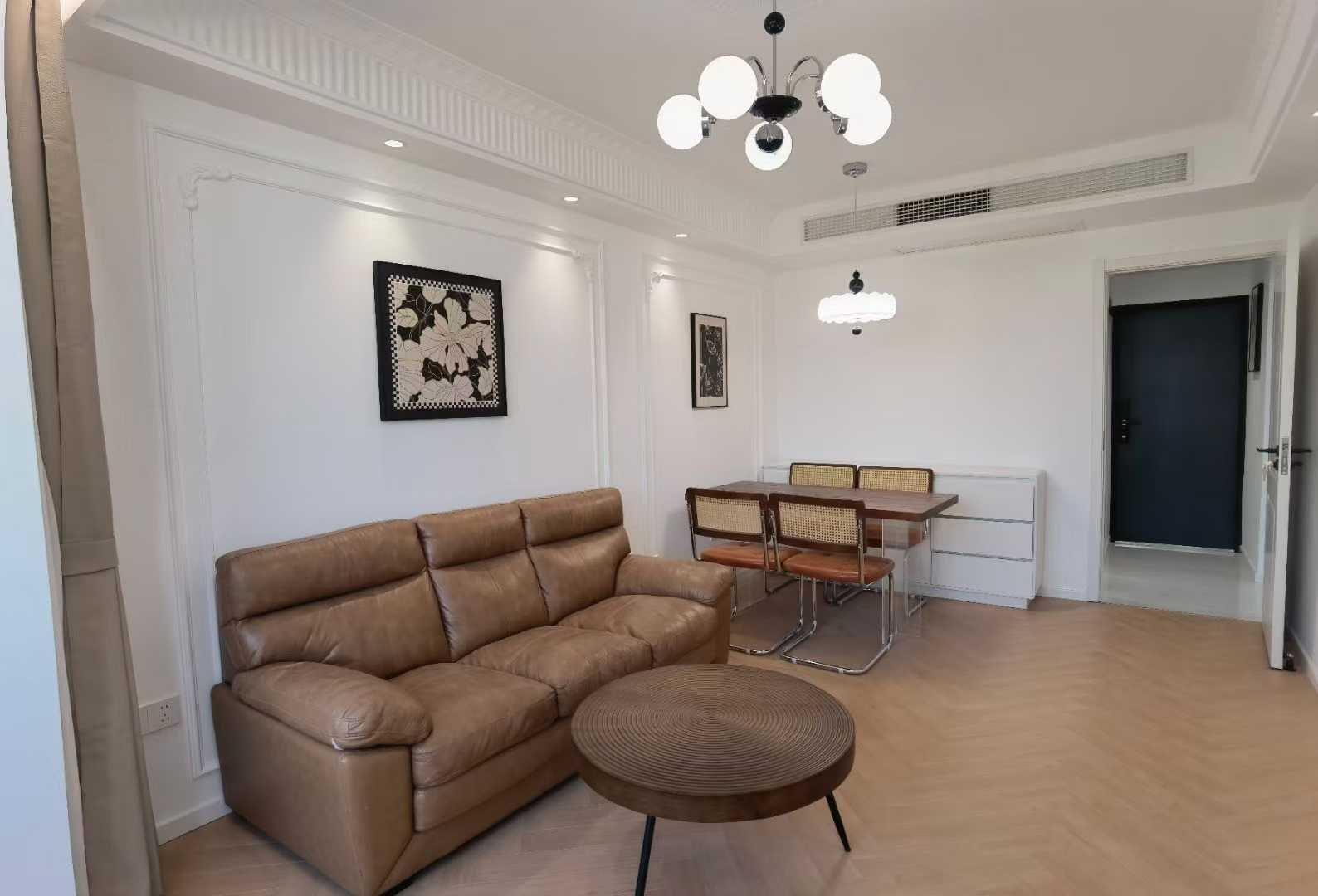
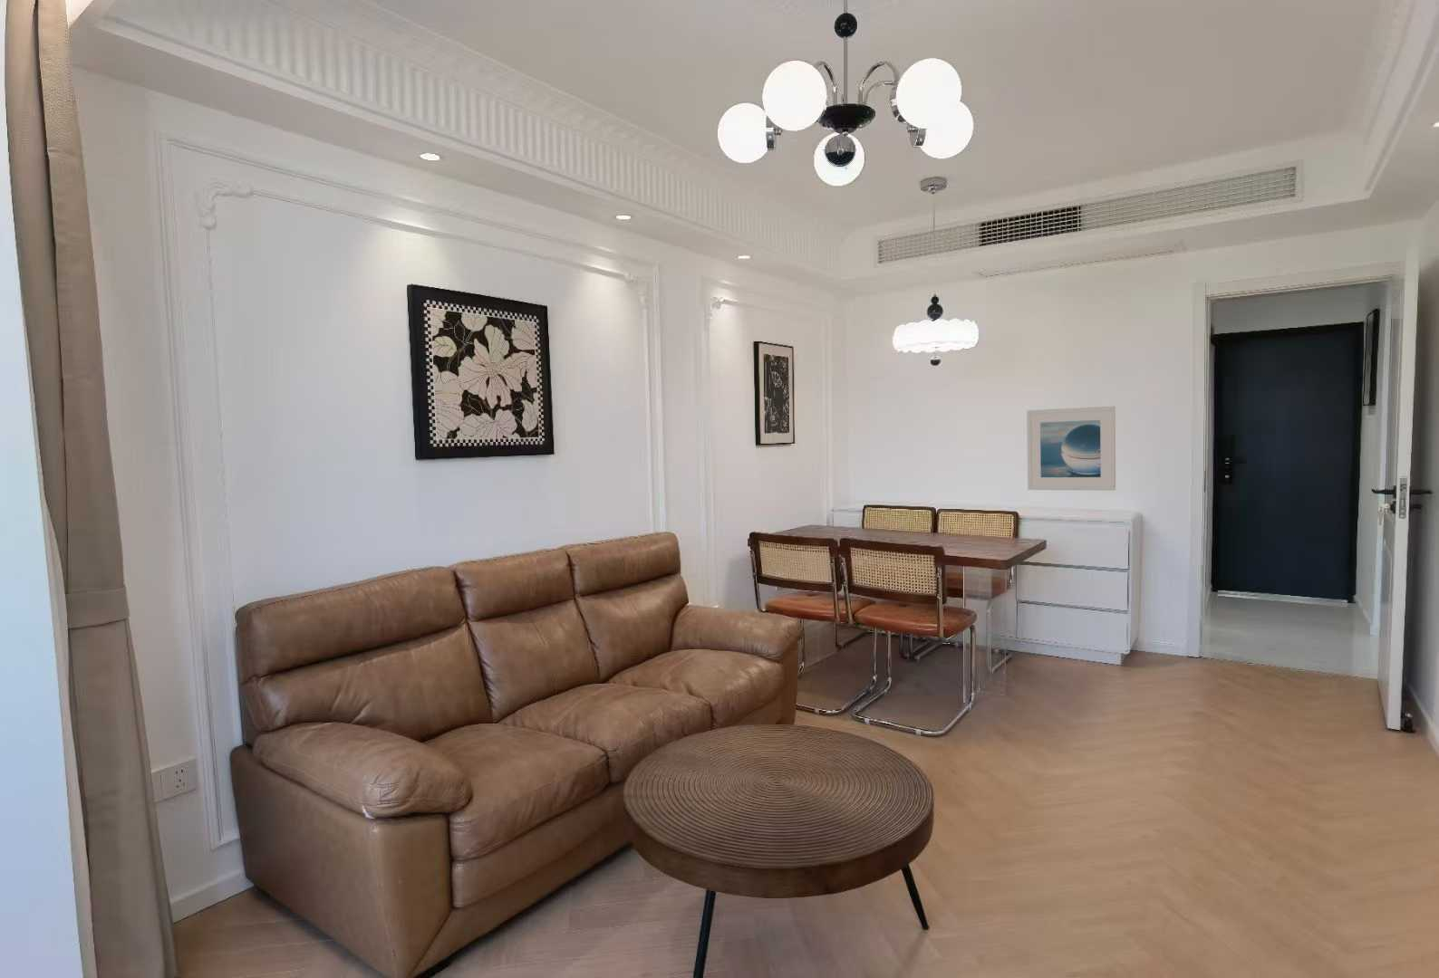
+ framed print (1069, 449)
